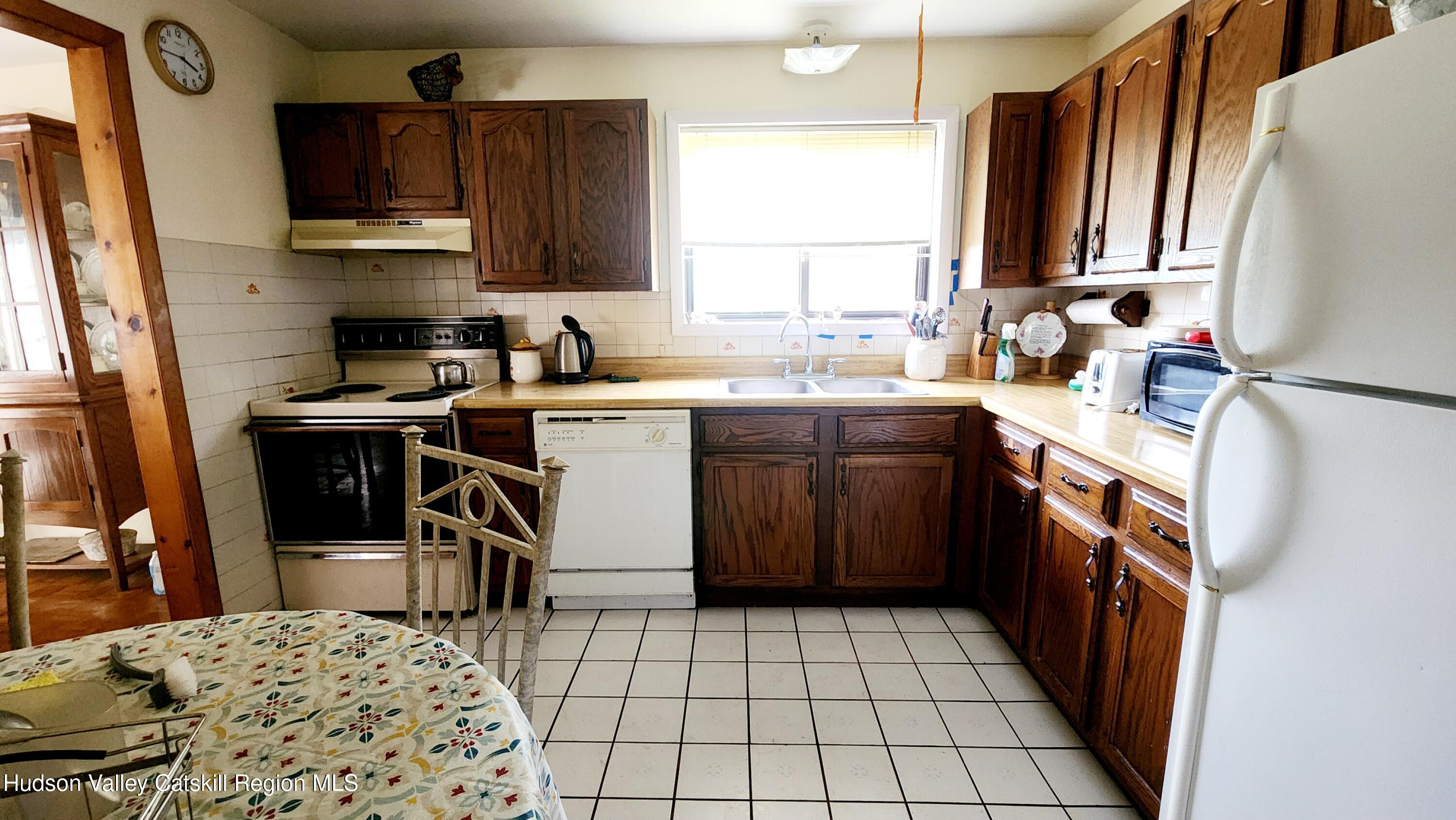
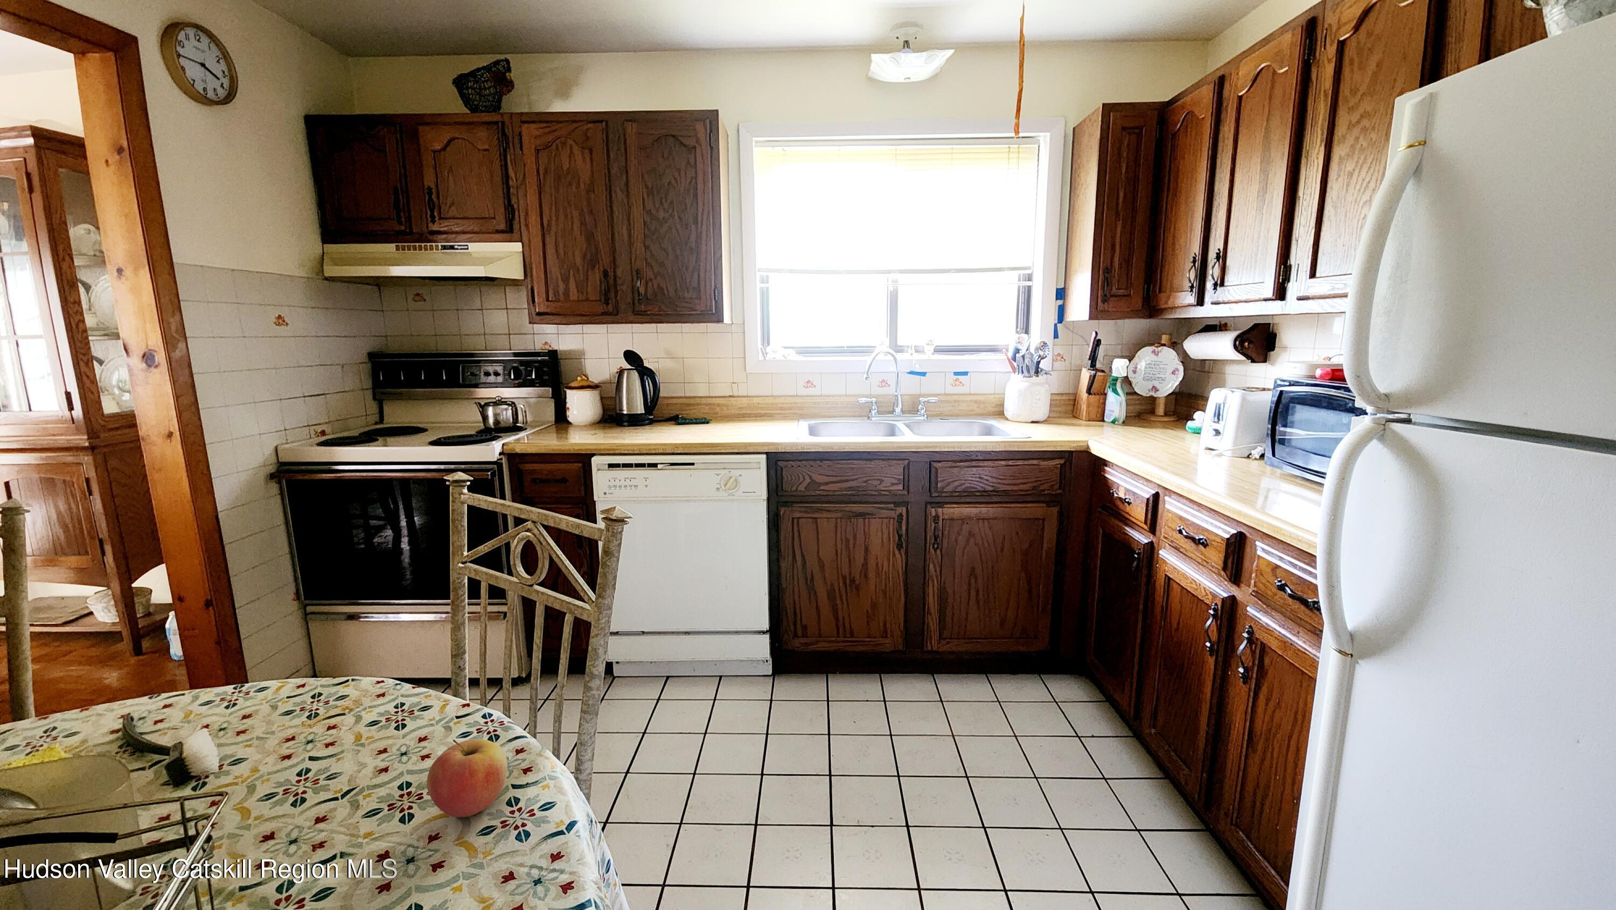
+ apple (468, 774)
